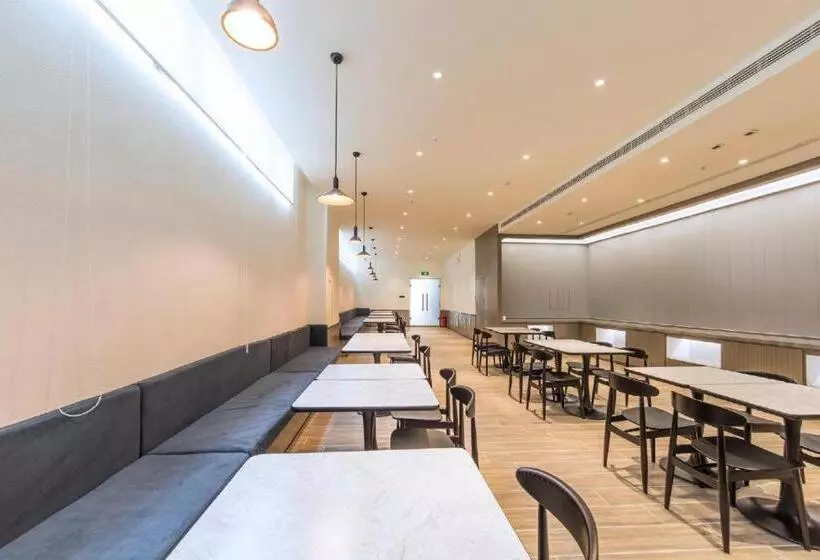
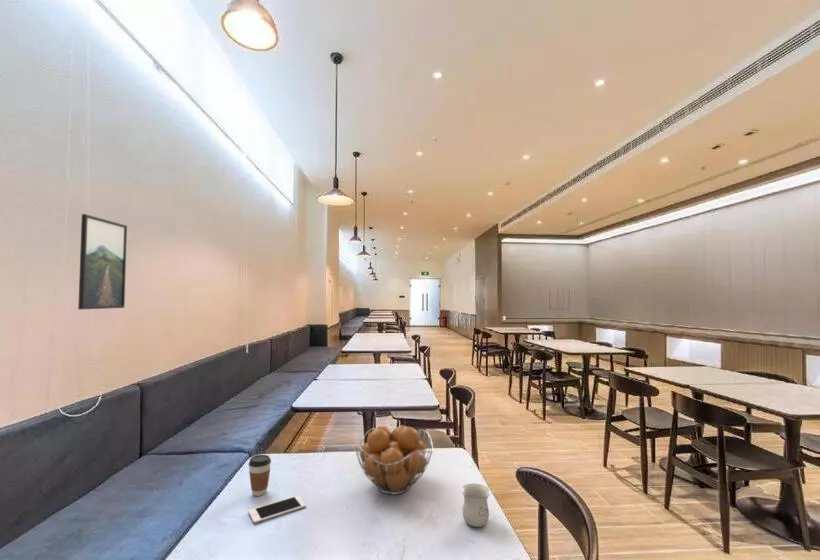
+ coffee cup (259, 475)
+ mug (476, 503)
+ fruit basket (394, 456)
+ cell phone (277, 508)
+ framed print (104, 264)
